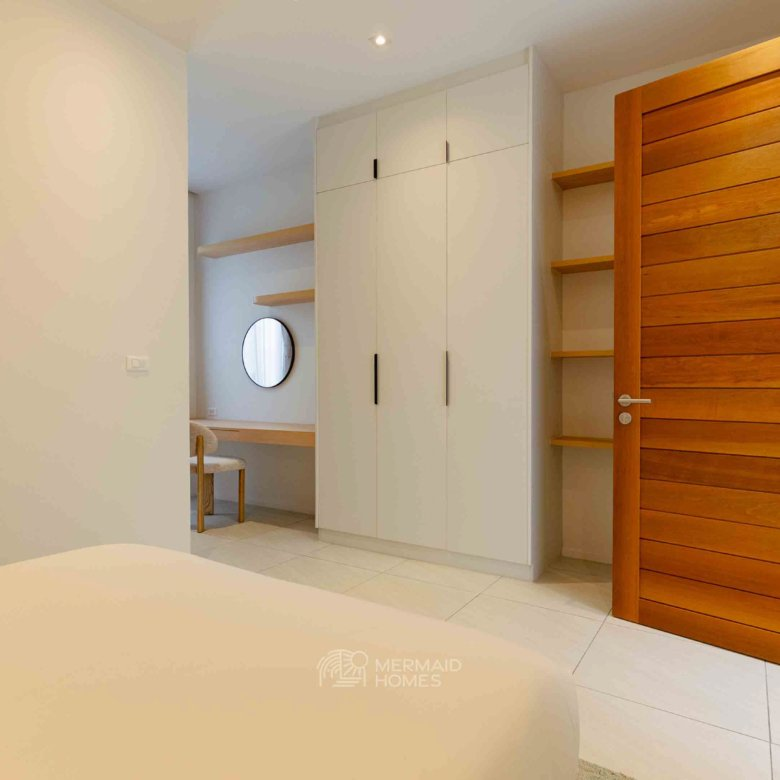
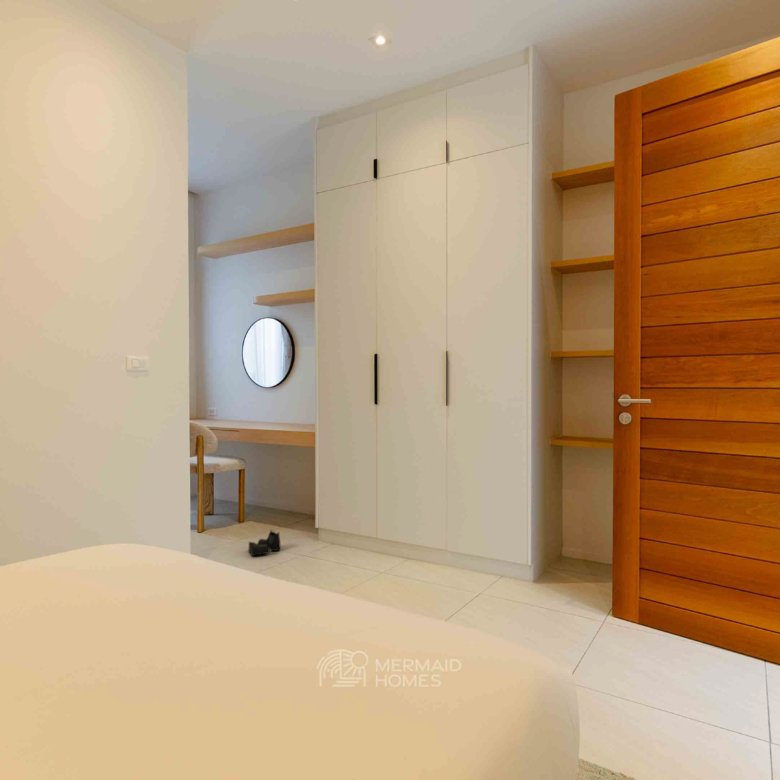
+ boots (261, 542)
